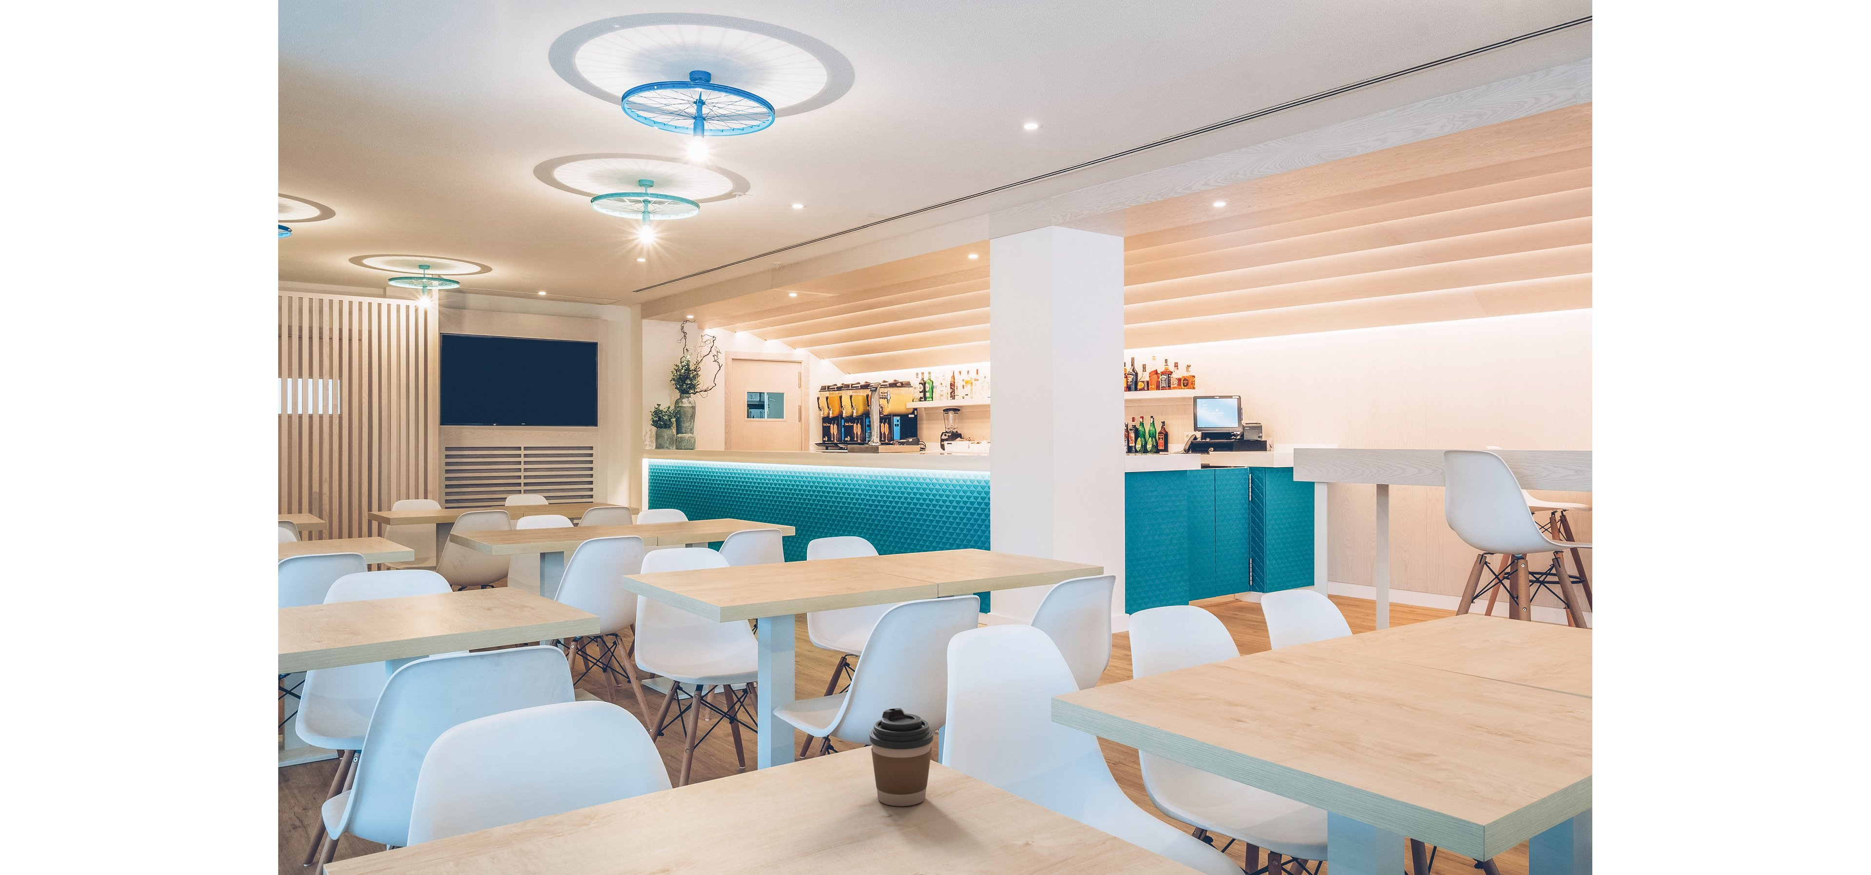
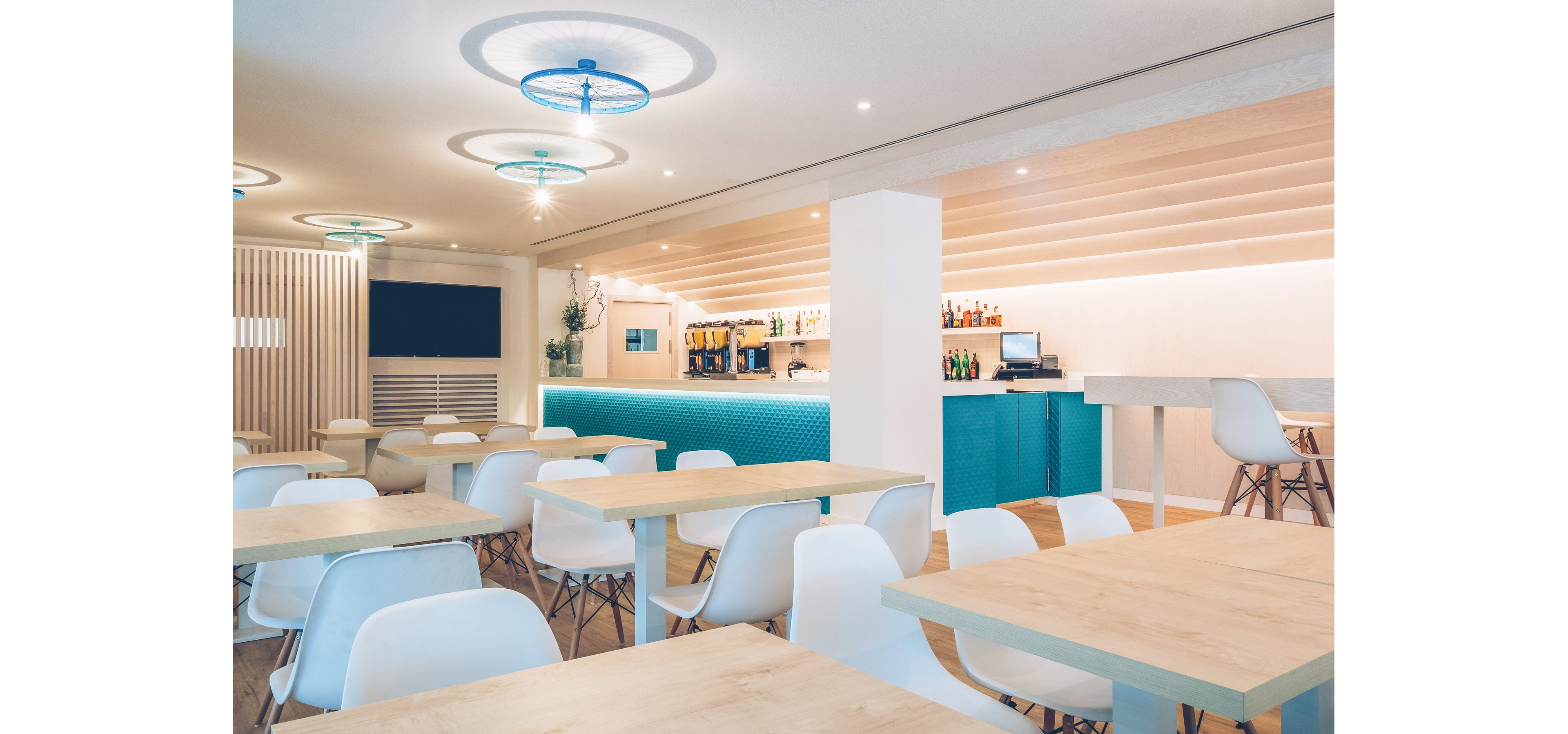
- coffee cup (901, 756)
